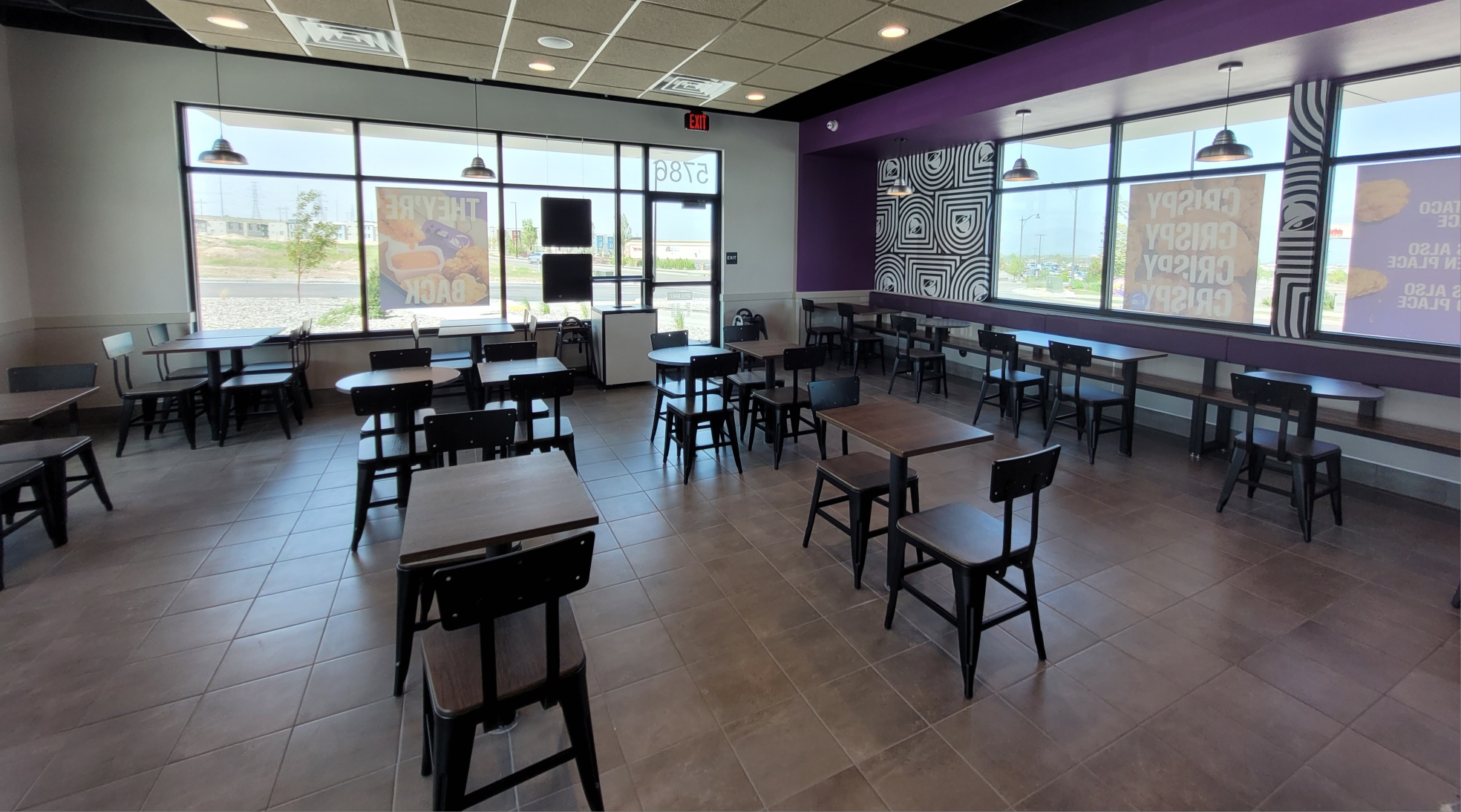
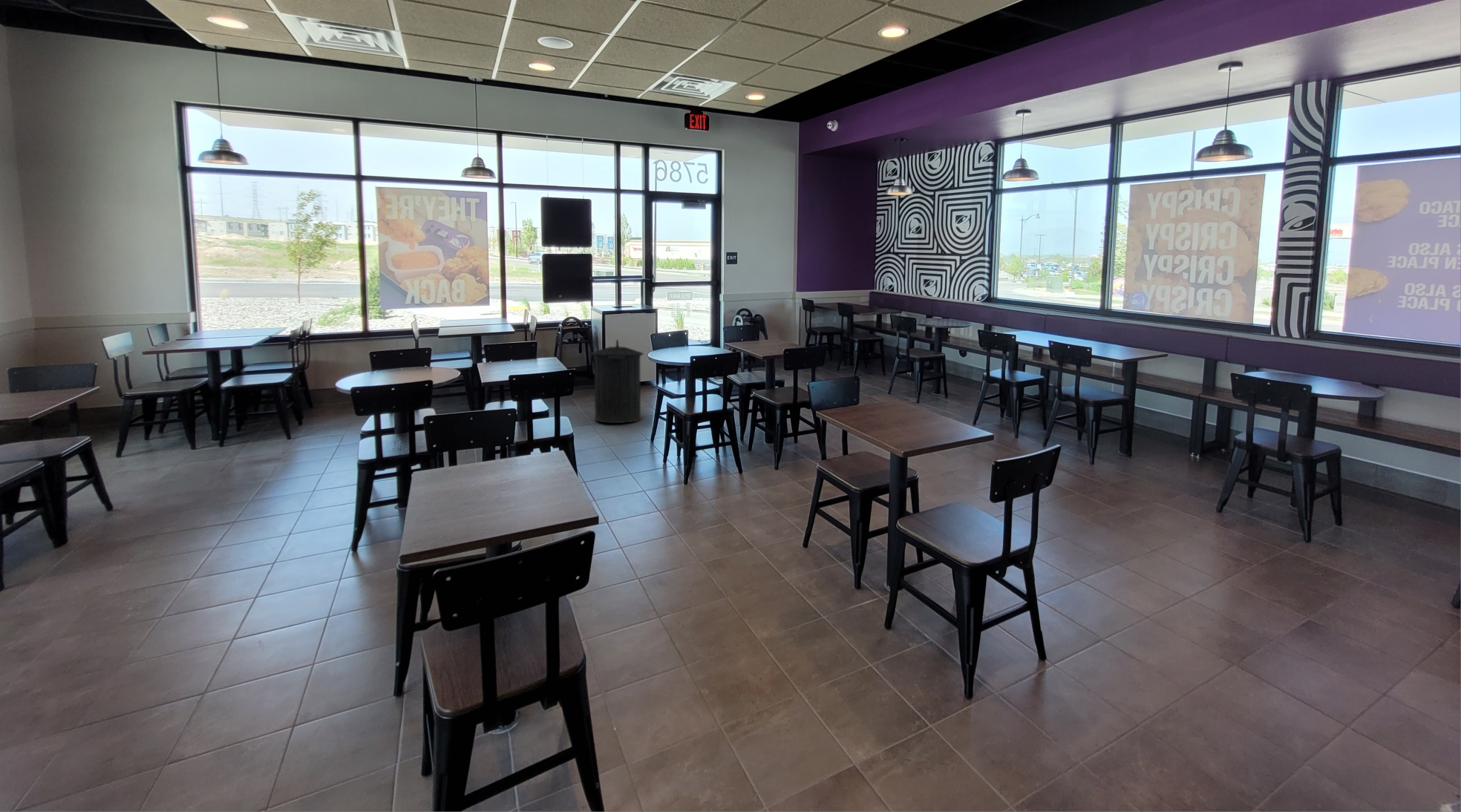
+ trash can (617, 379)
